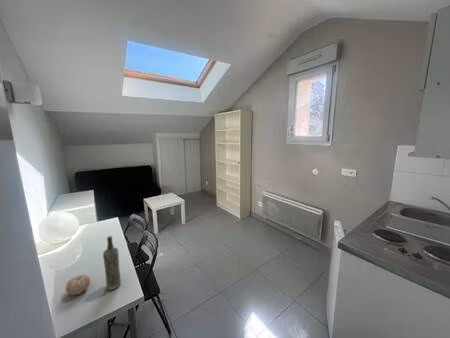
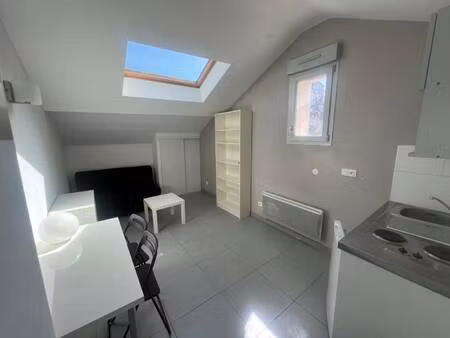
- fruit (78, 284)
- bottle (111, 261)
